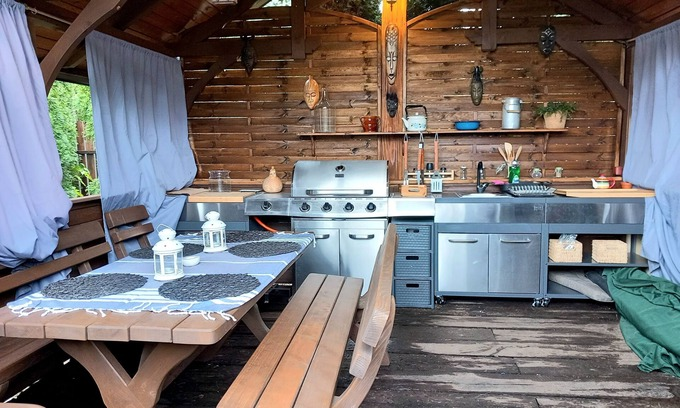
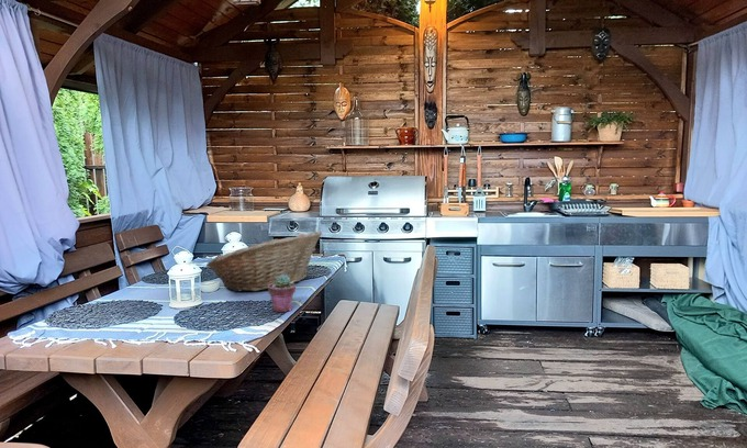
+ potted succulent (281, 292)
+ fruit basket (268, 257)
